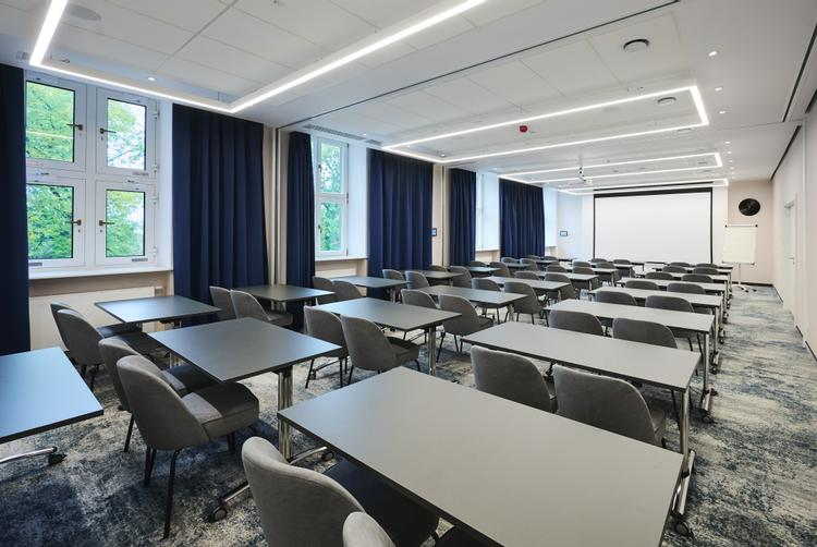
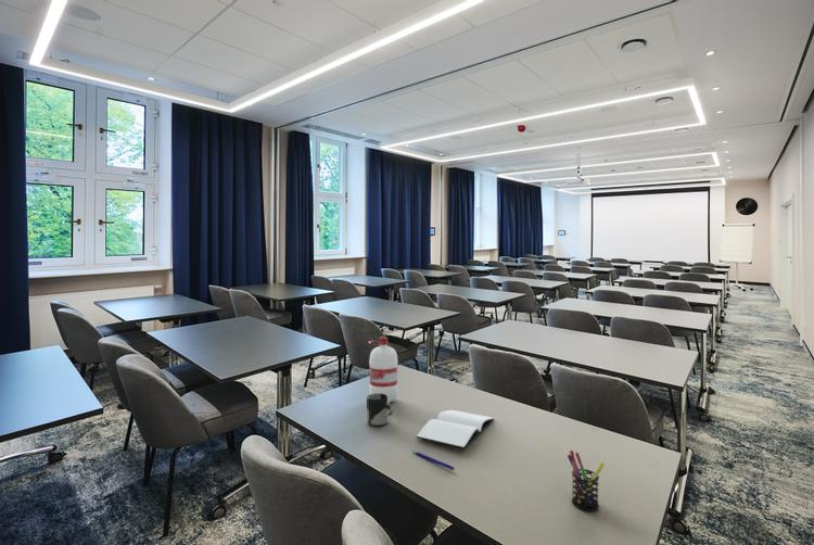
+ book (457, 424)
+ pen (432, 459)
+ water bottle (383, 369)
+ cup (380, 409)
+ pen holder (583, 479)
